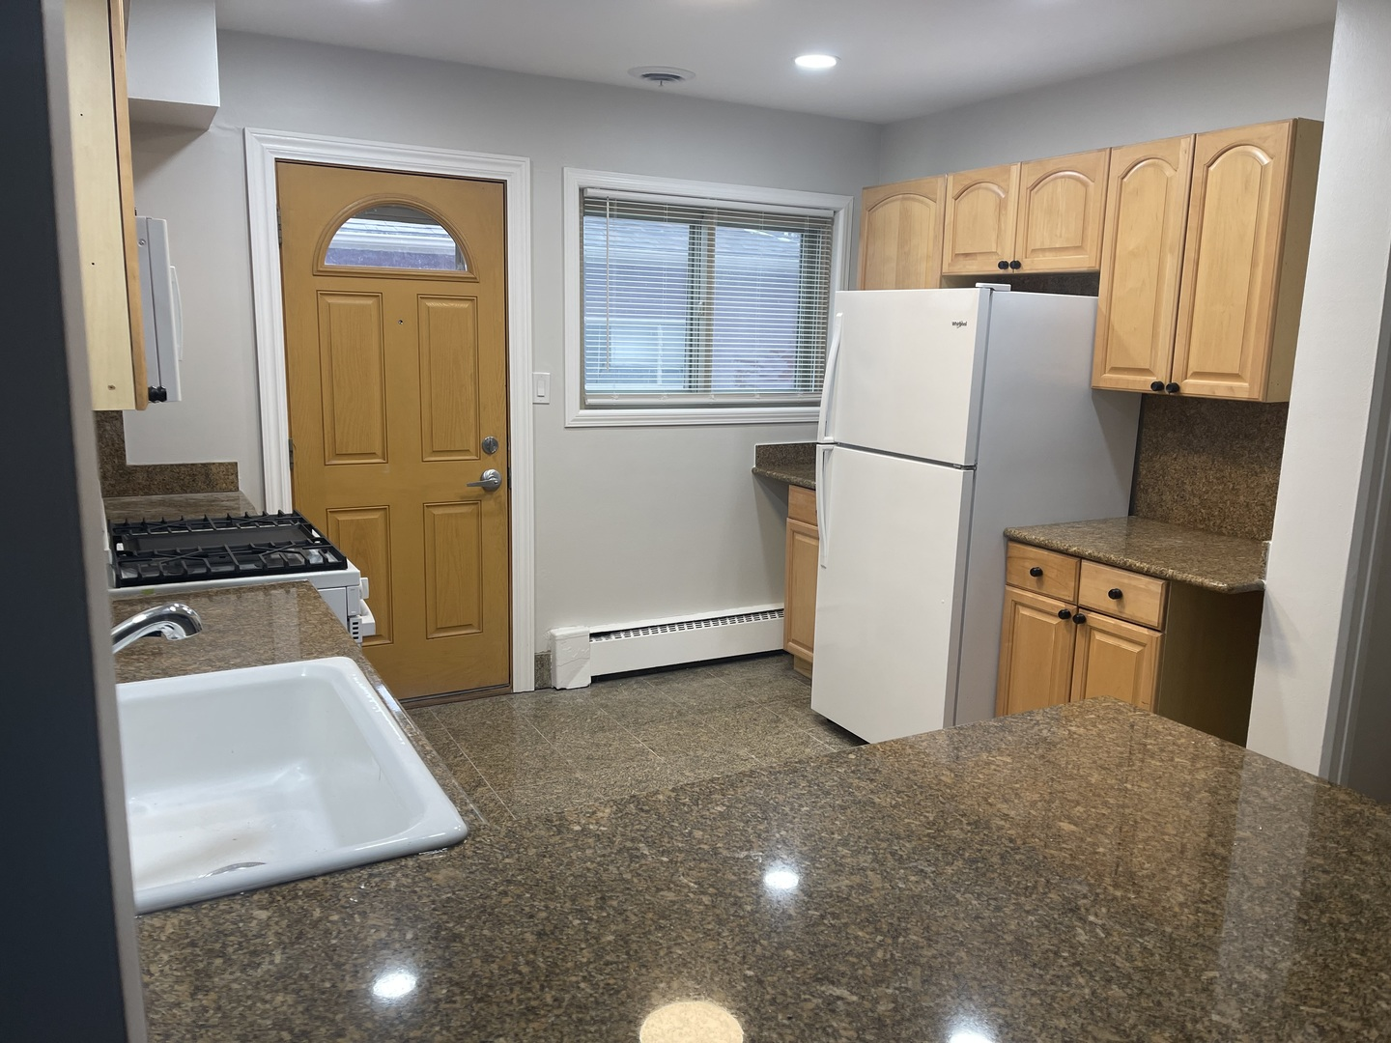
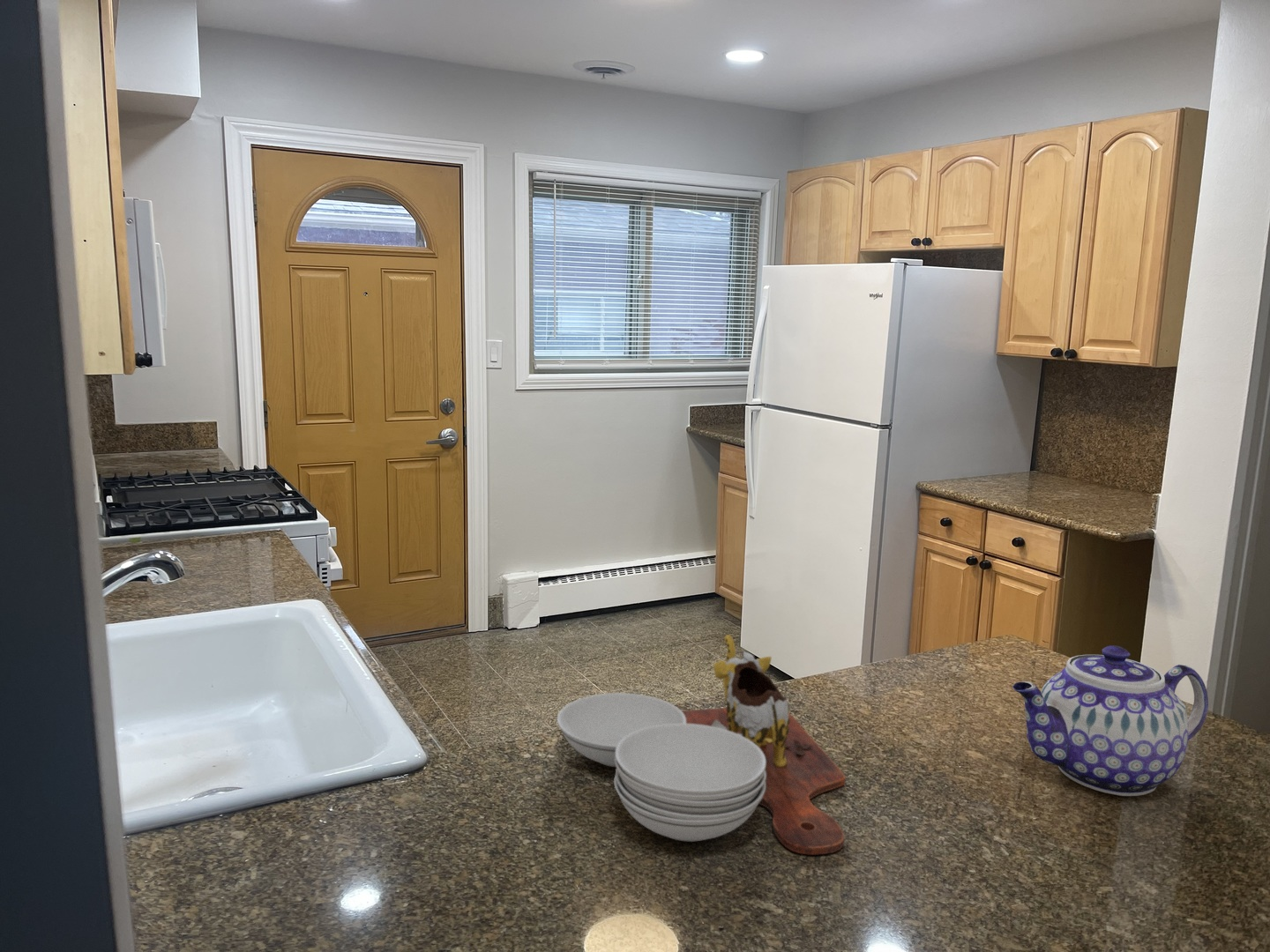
+ teapot (1110, 710)
+ cutting board (700, 722)
